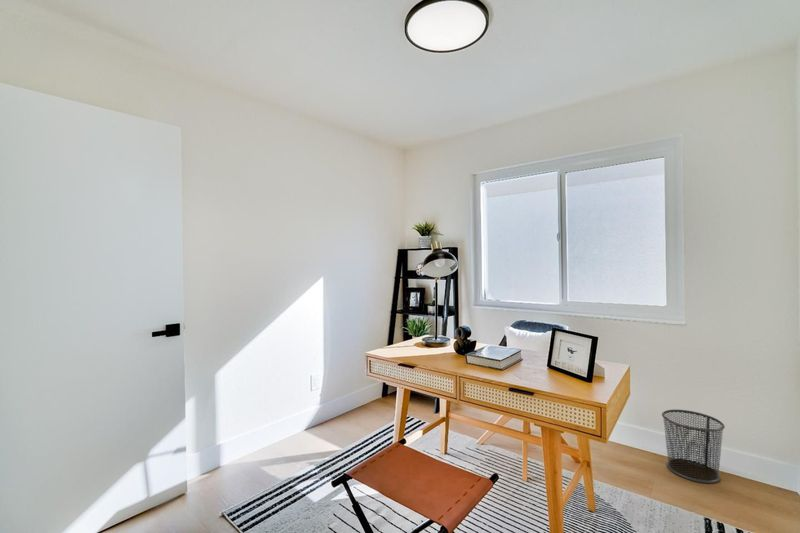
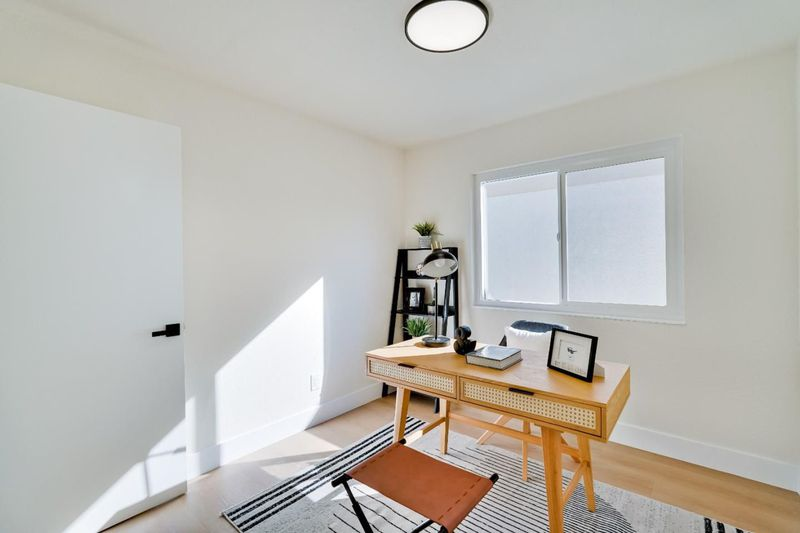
- waste bin (692, 445)
